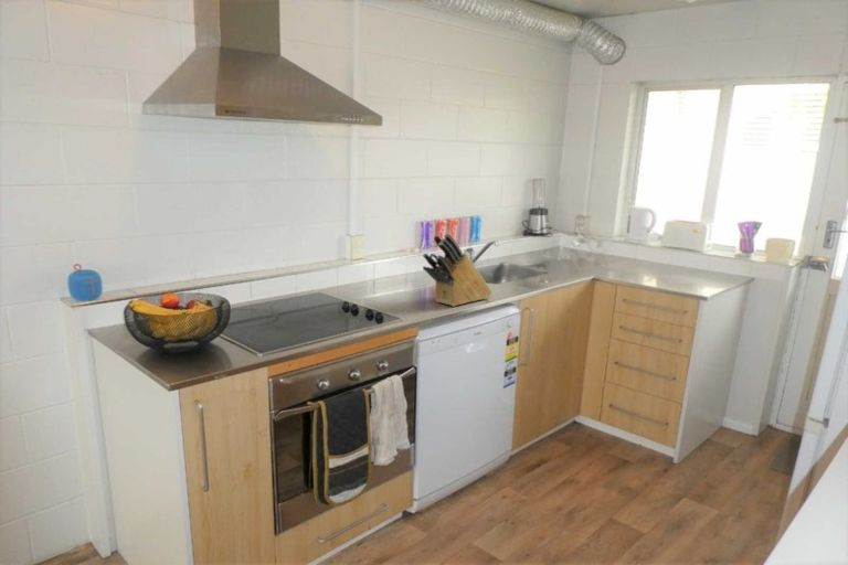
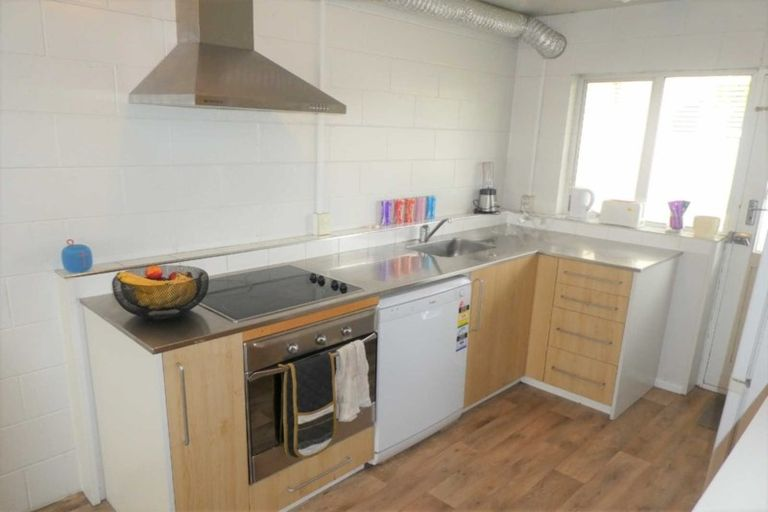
- knife block (458, 267)
